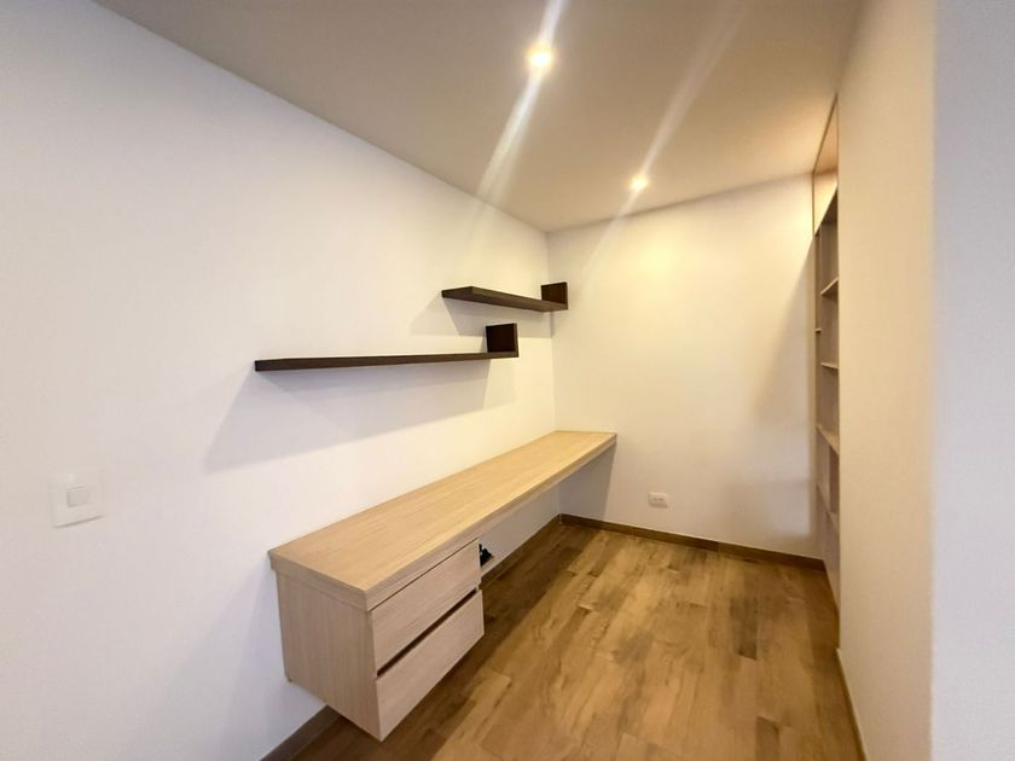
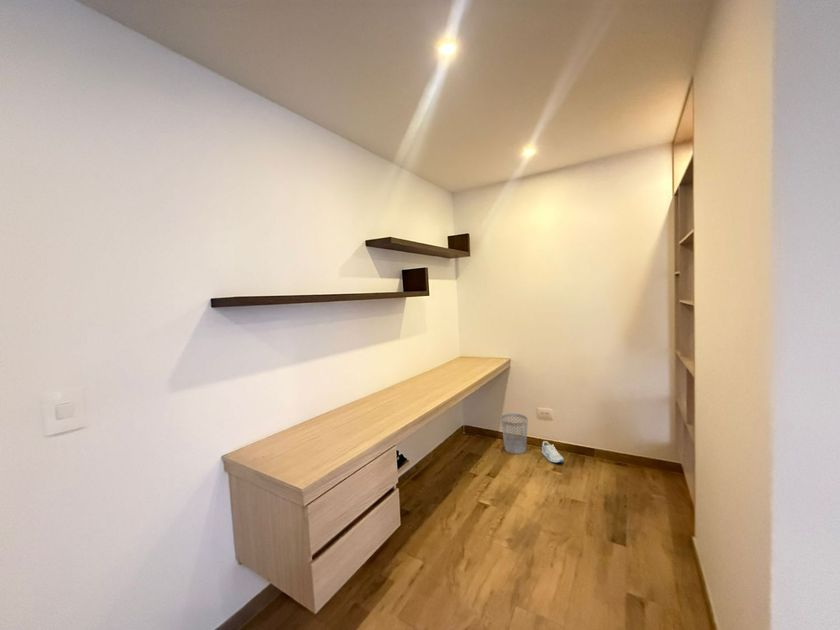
+ sneaker (552, 452)
+ wastebasket (515, 433)
